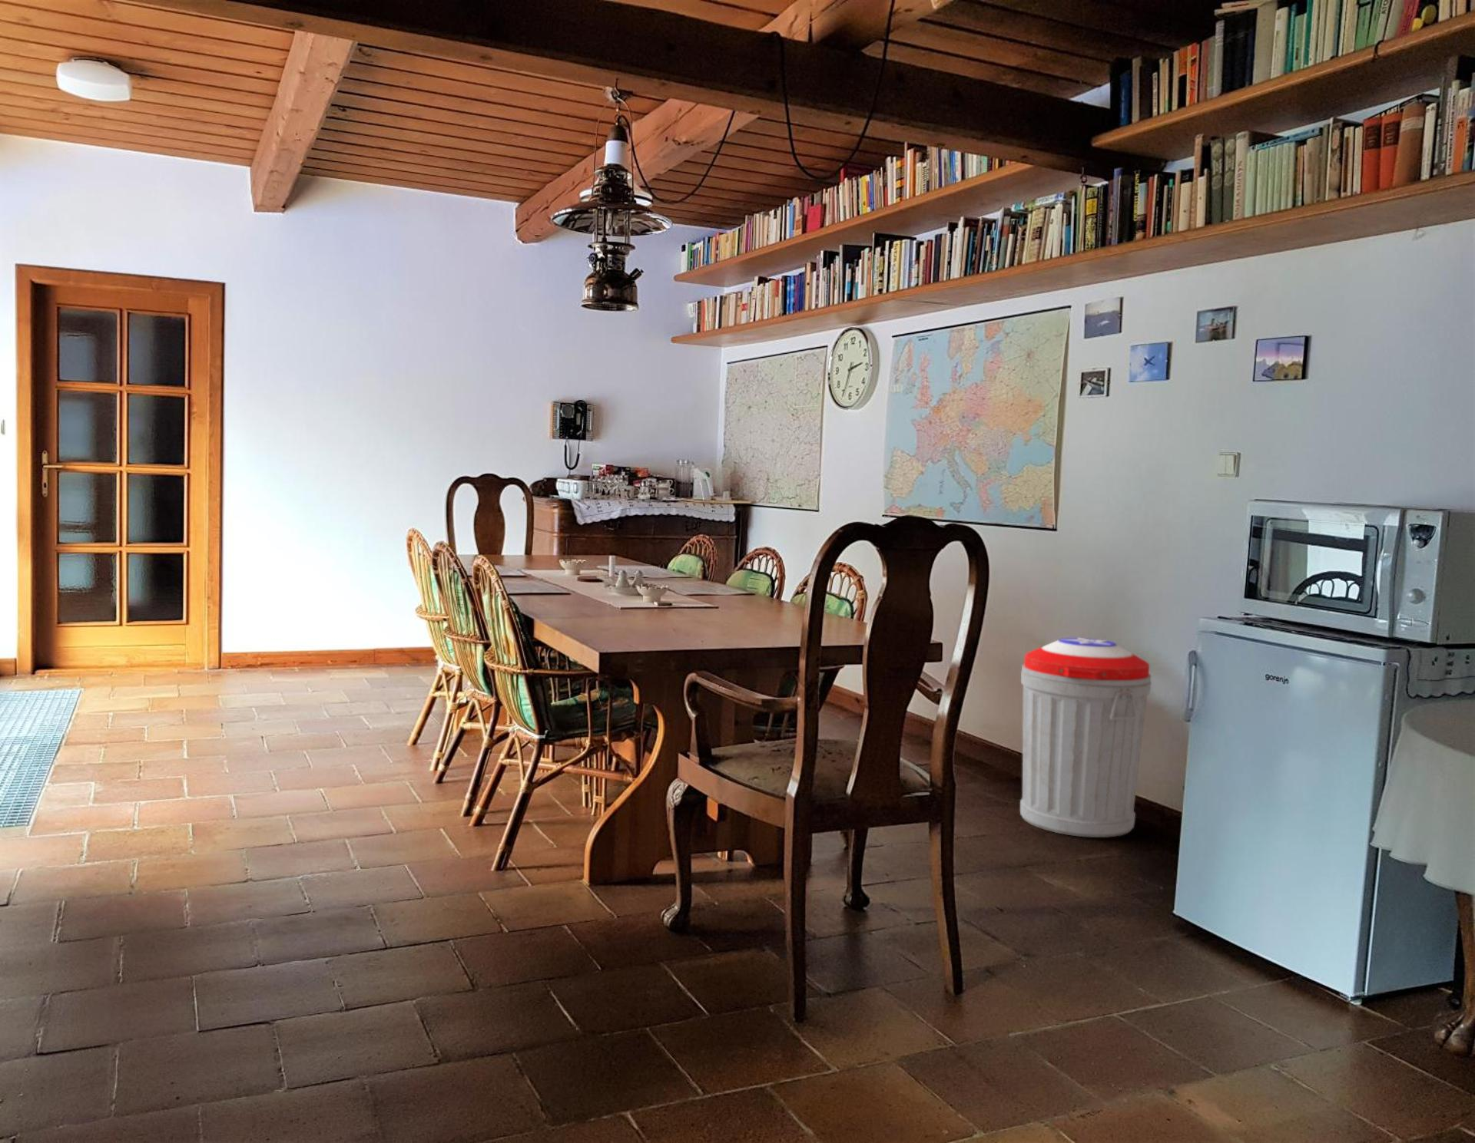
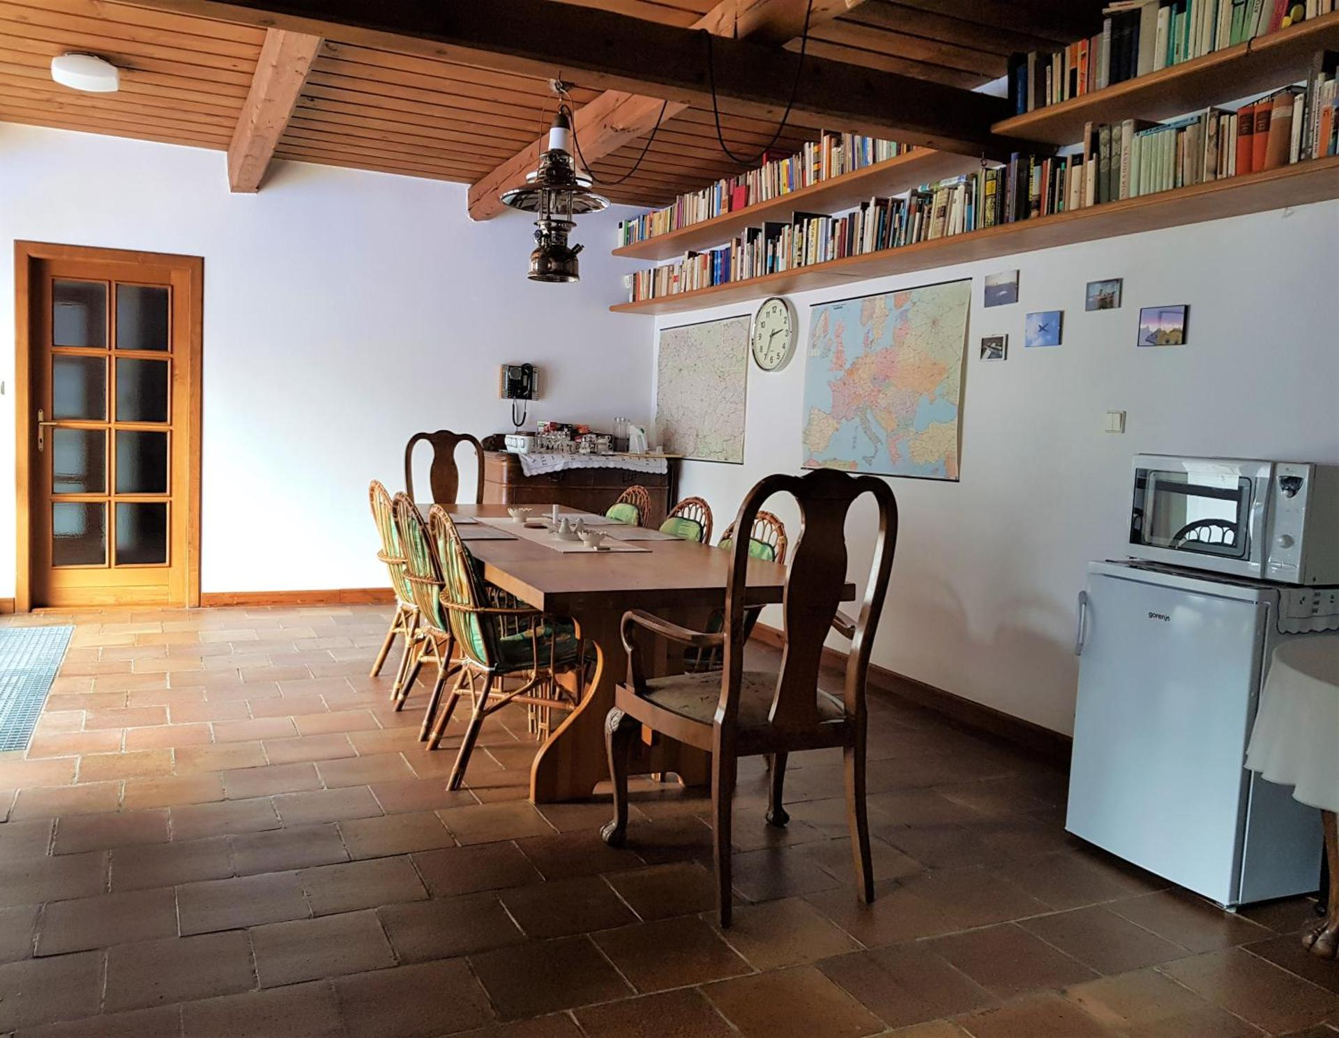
- trash can (1081, 731)
